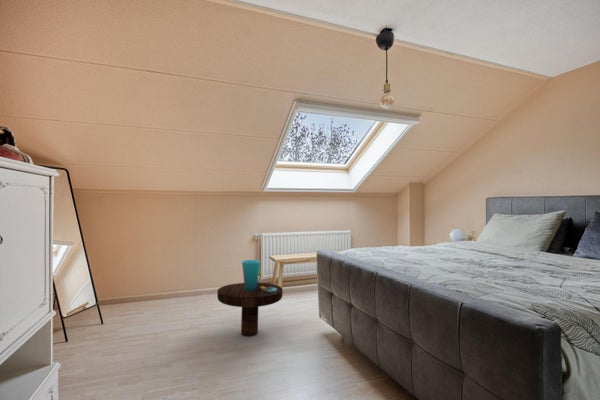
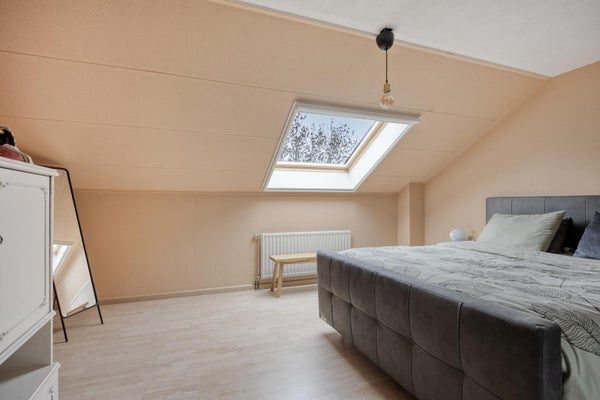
- side table (250, 297)
